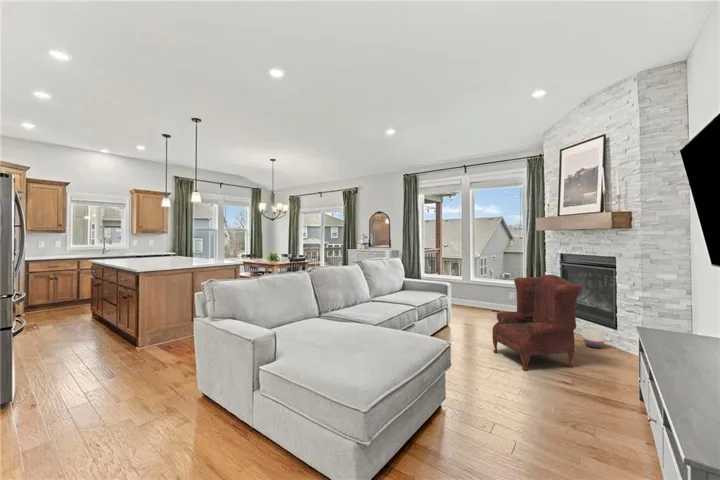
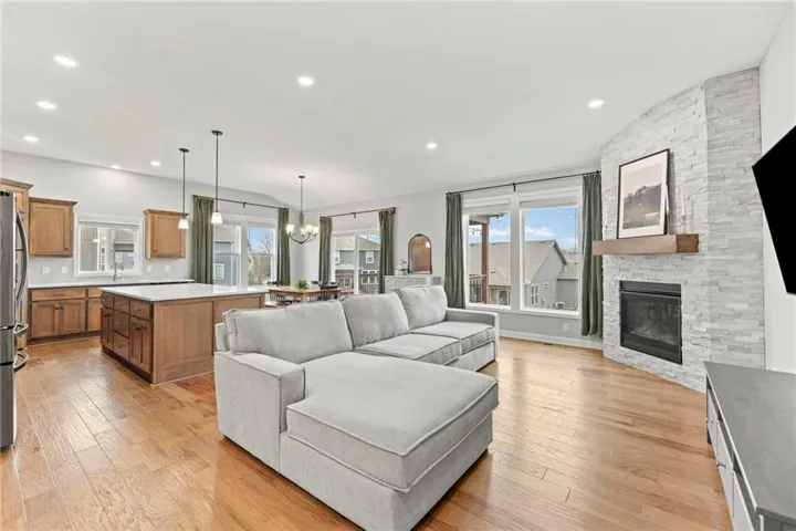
- planter (593, 337)
- armchair (532, 317)
